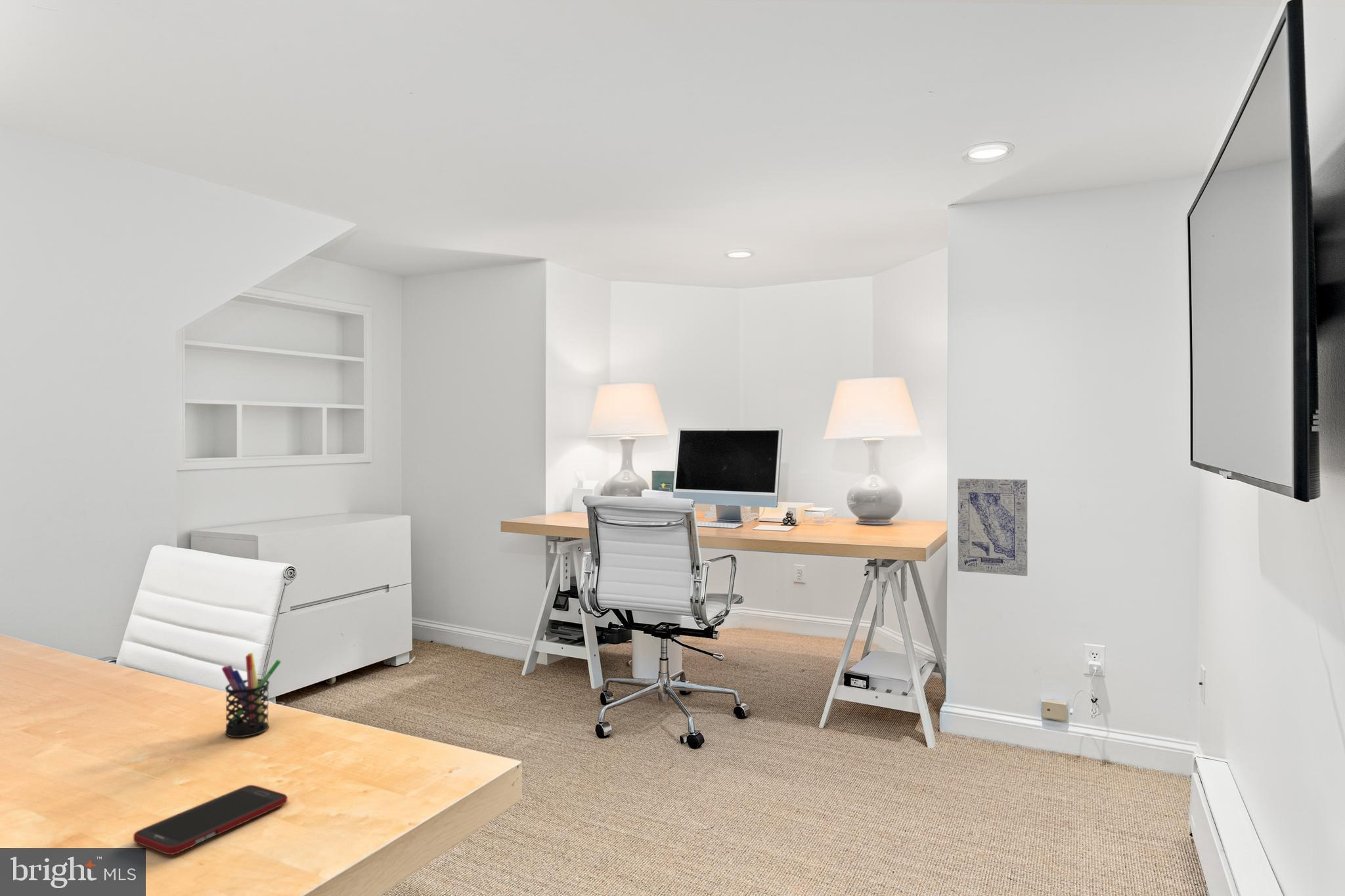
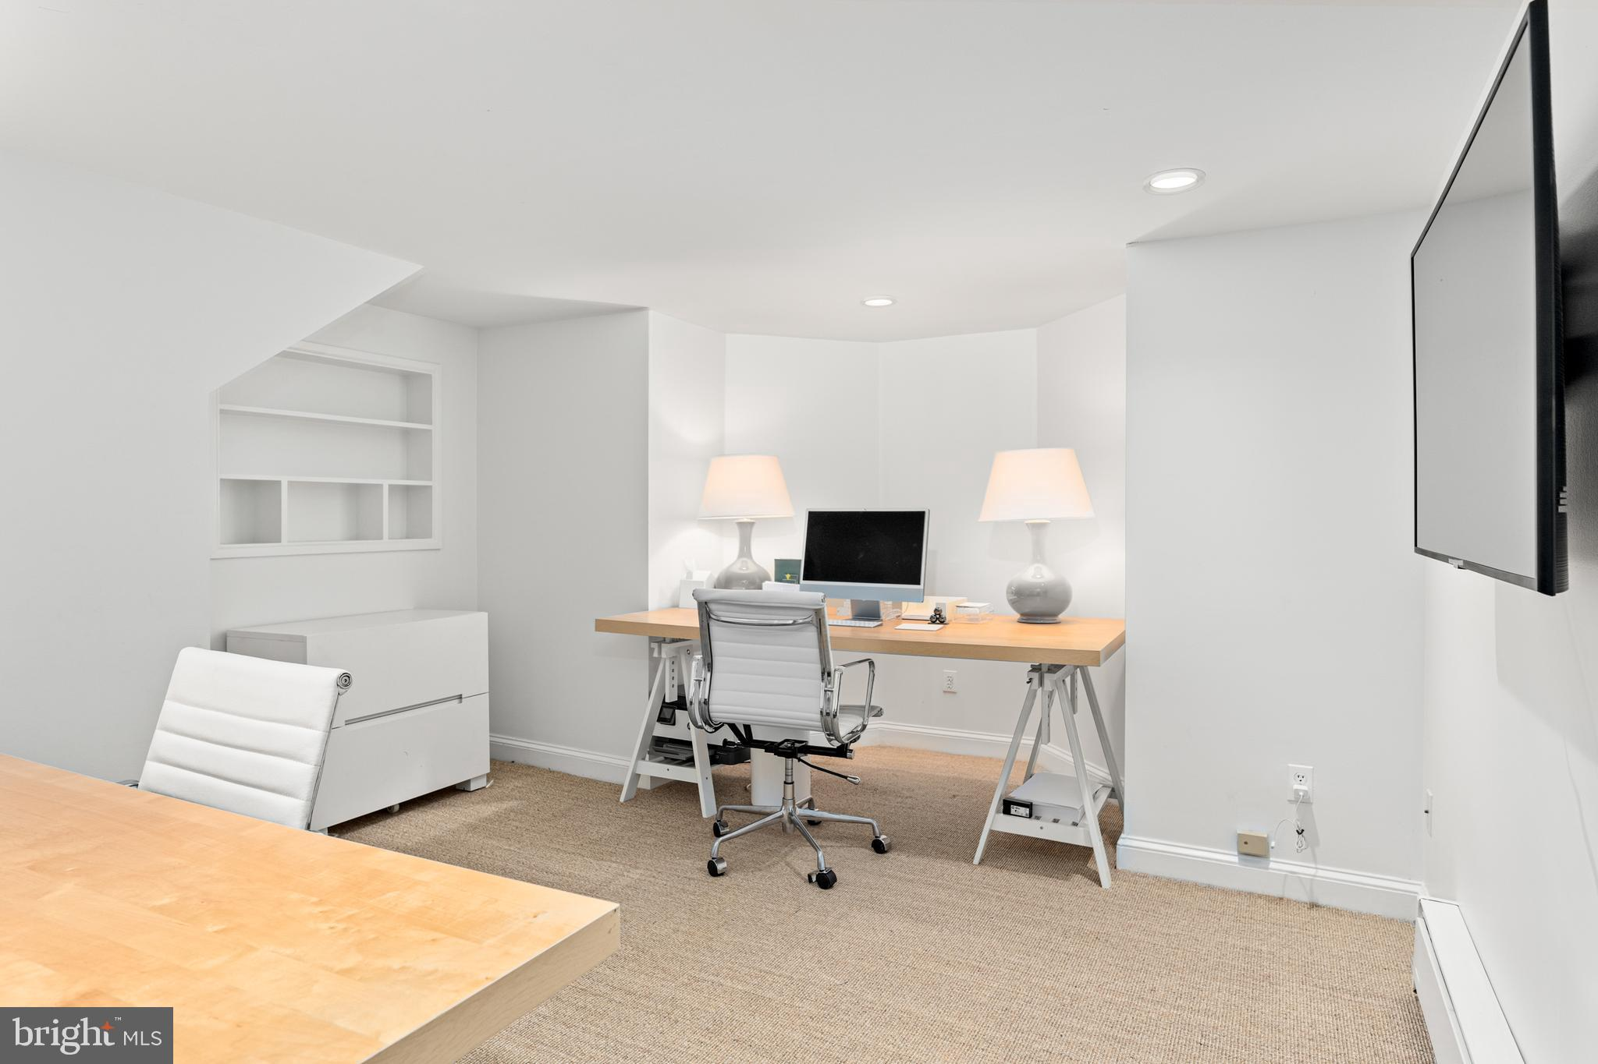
- pen holder (252, 690)
- wall art (992, 526)
- cell phone (214, 817)
